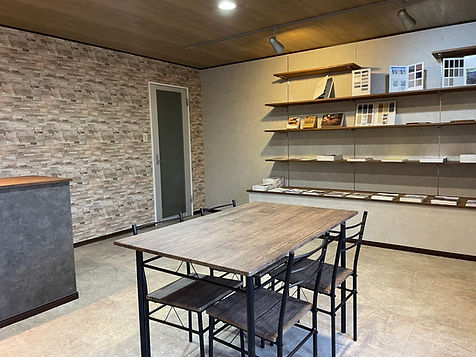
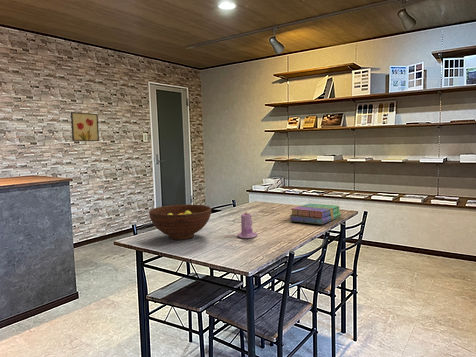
+ candle (246, 223)
+ wall art (85, 127)
+ books (315, 213)
+ fruit bowl (181, 223)
